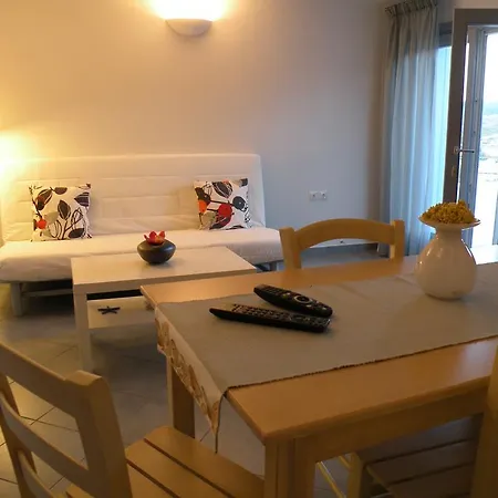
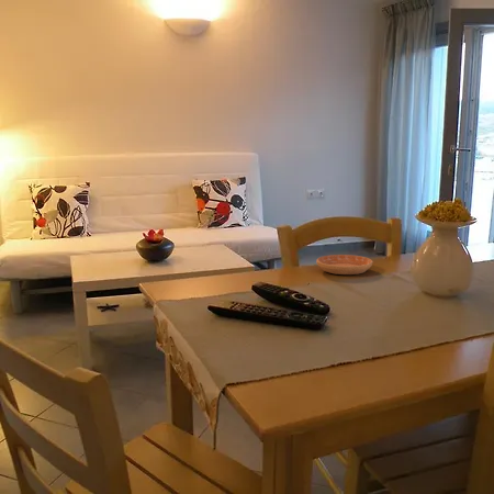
+ saucer (344, 265)
